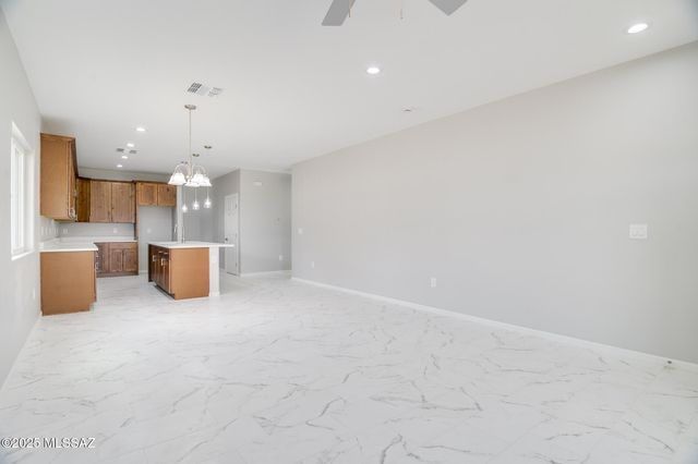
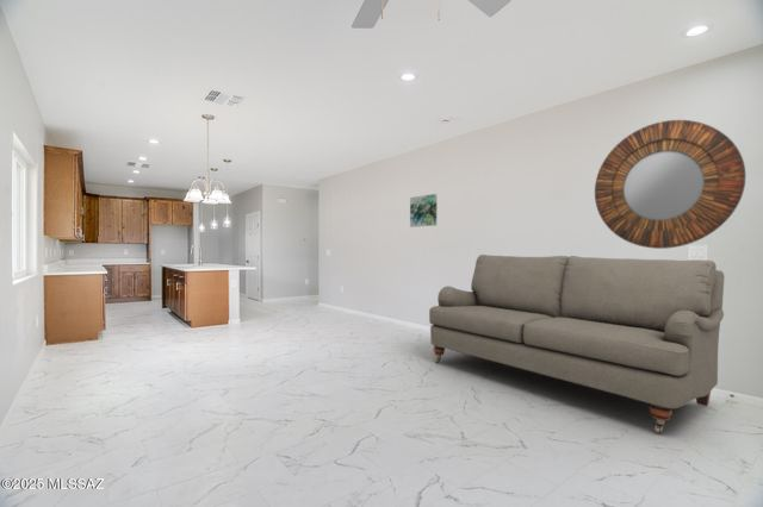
+ wall art (422, 211)
+ sofa (553, 317)
+ home mirror (660, 184)
